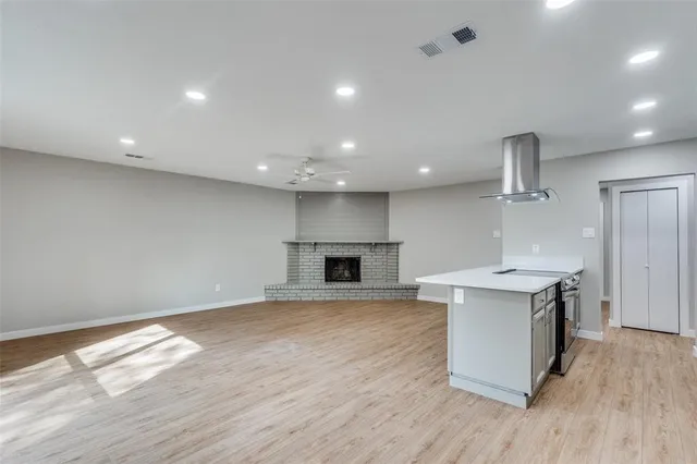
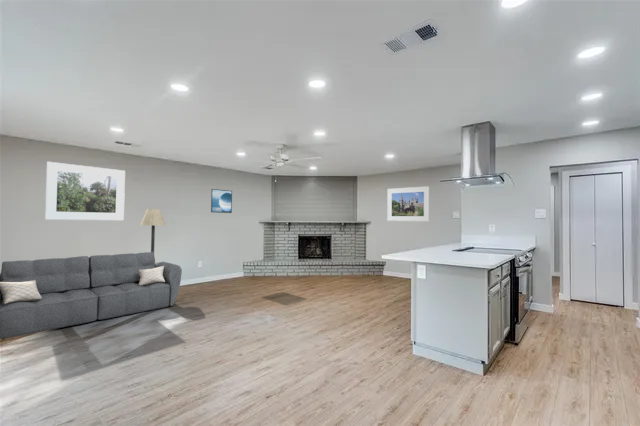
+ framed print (88, 193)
+ sofa (91, 286)
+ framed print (221, 201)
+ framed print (407, 204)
+ floor lamp (152, 250)
